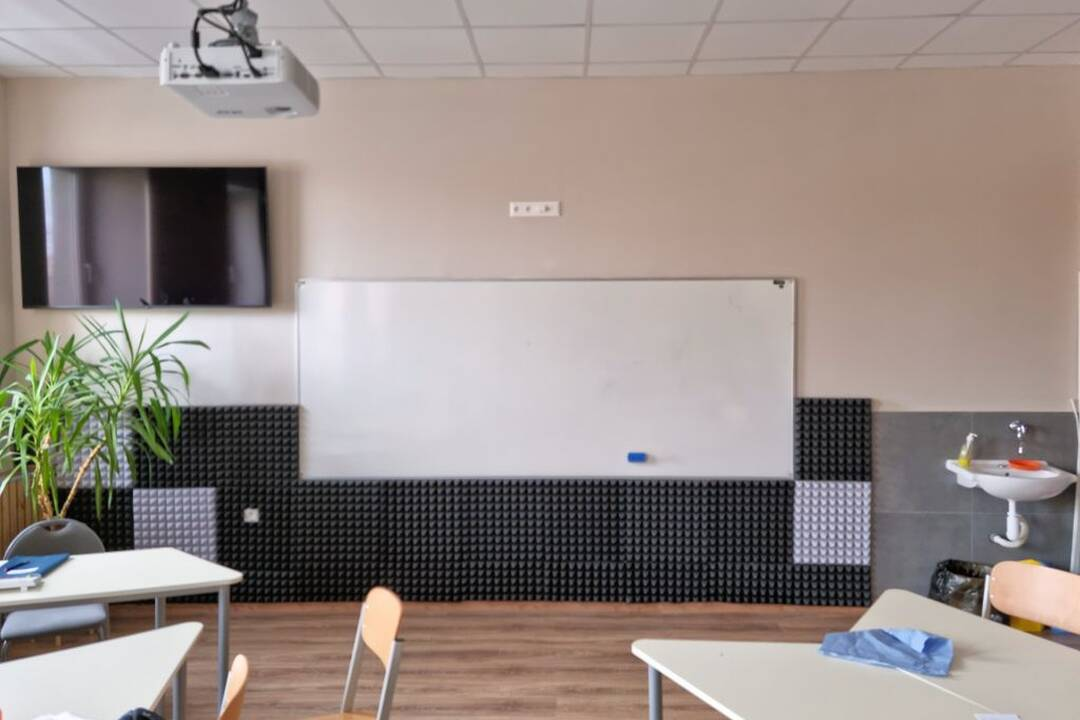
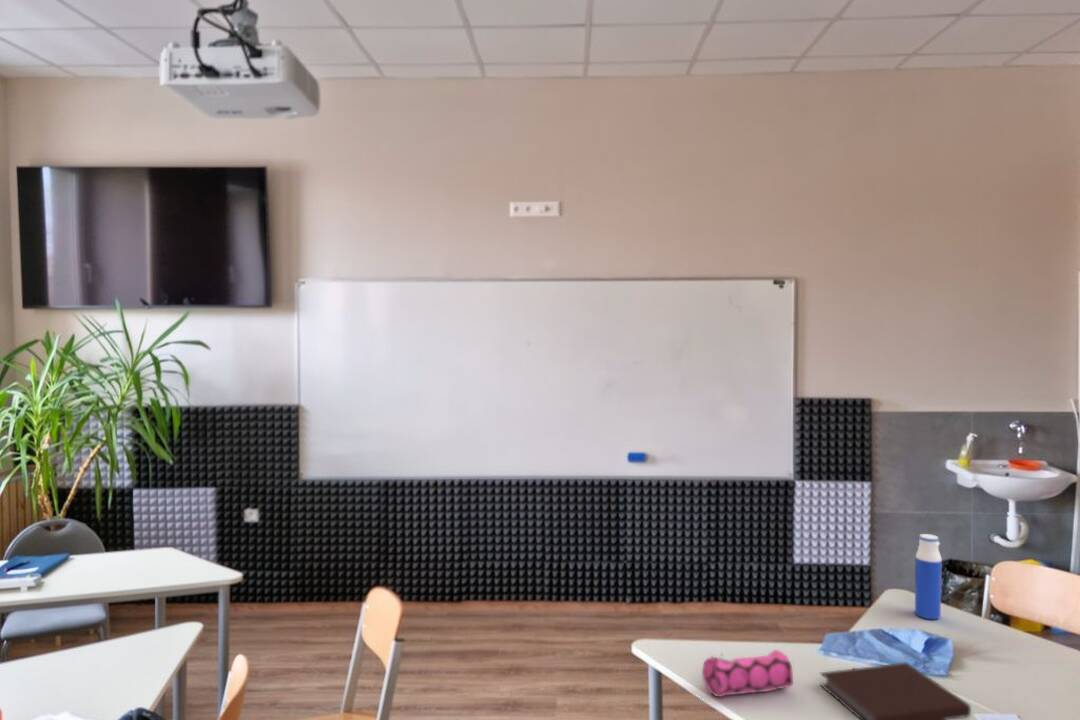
+ notebook (891, 694)
+ water bottle (928, 575)
+ pencil case (748, 671)
